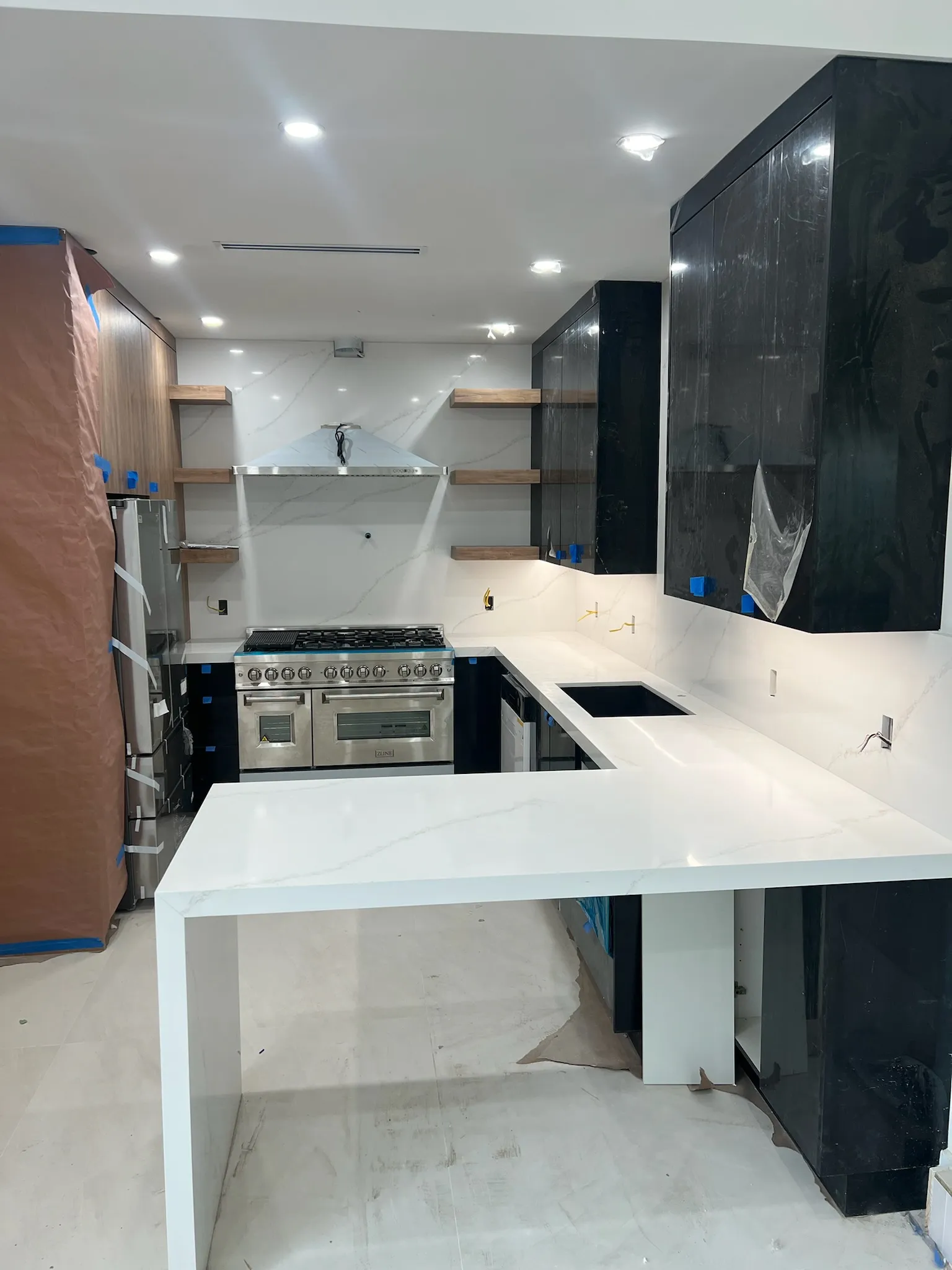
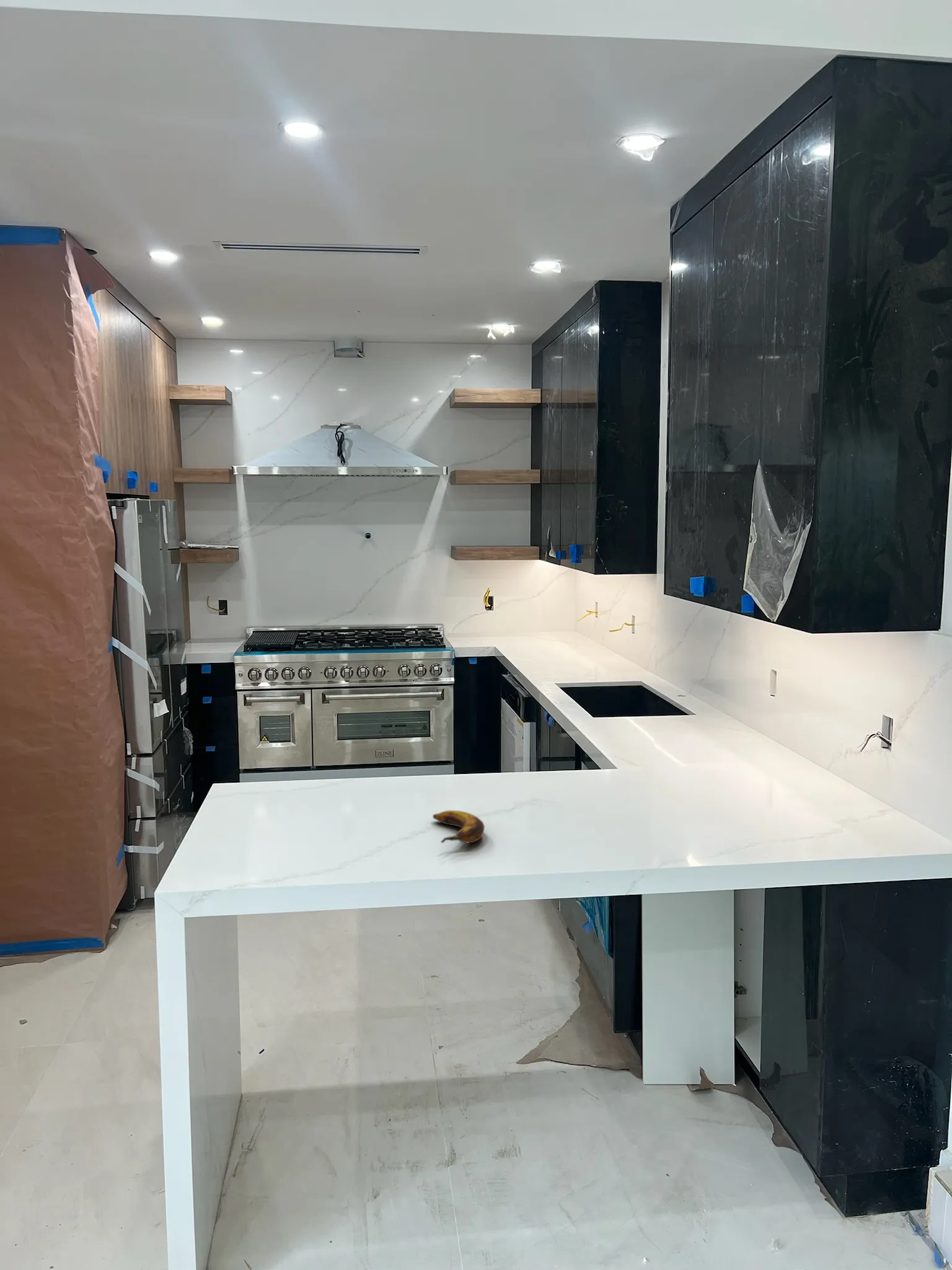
+ banana (456, 825)
